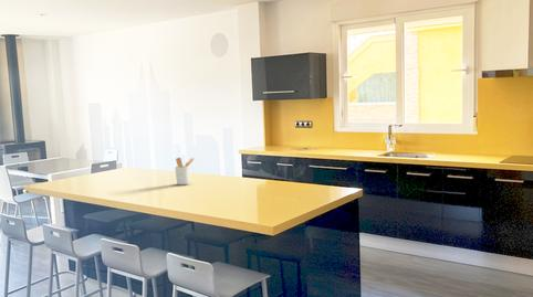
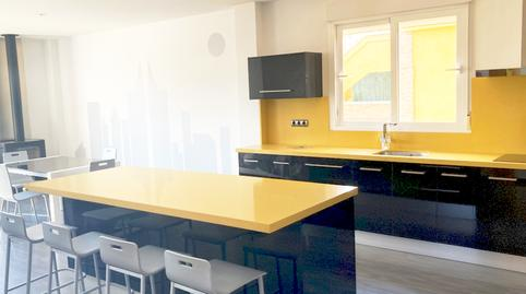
- utensil holder (185, 170)
